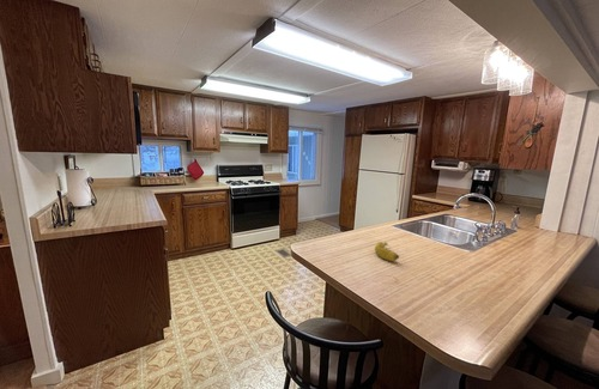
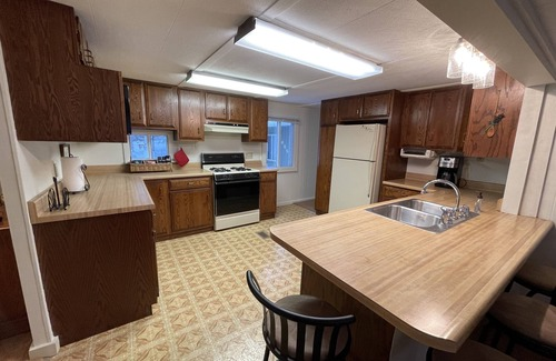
- banana (387, 250)
